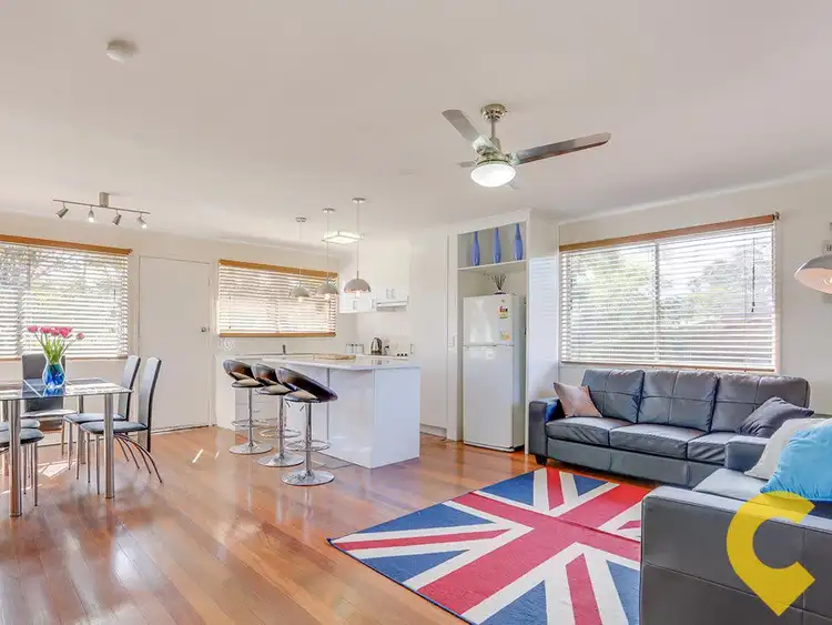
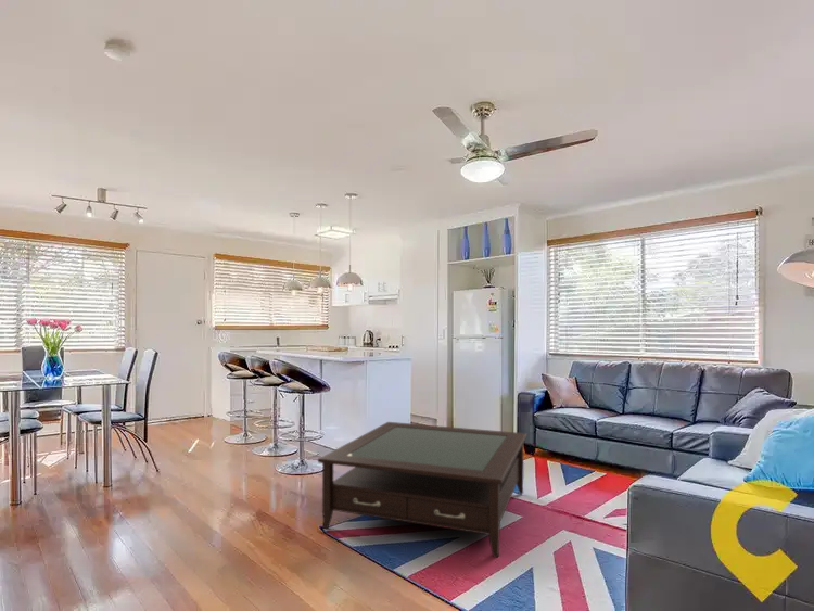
+ coffee table (432, 476)
